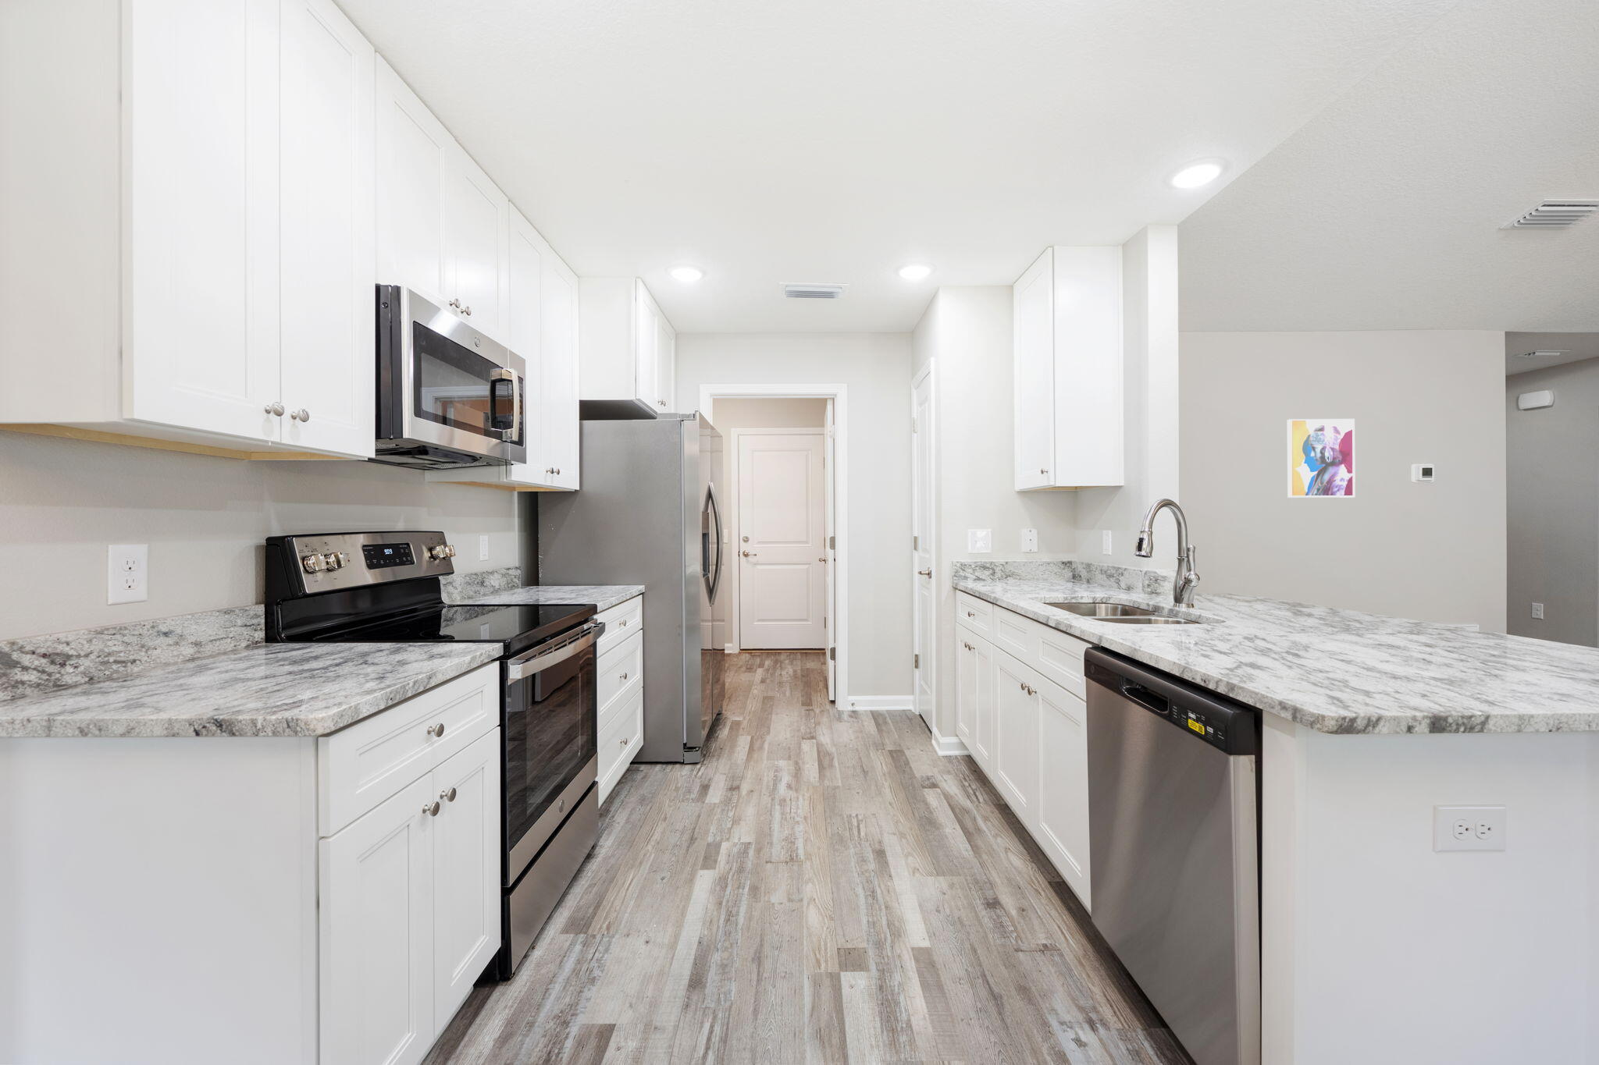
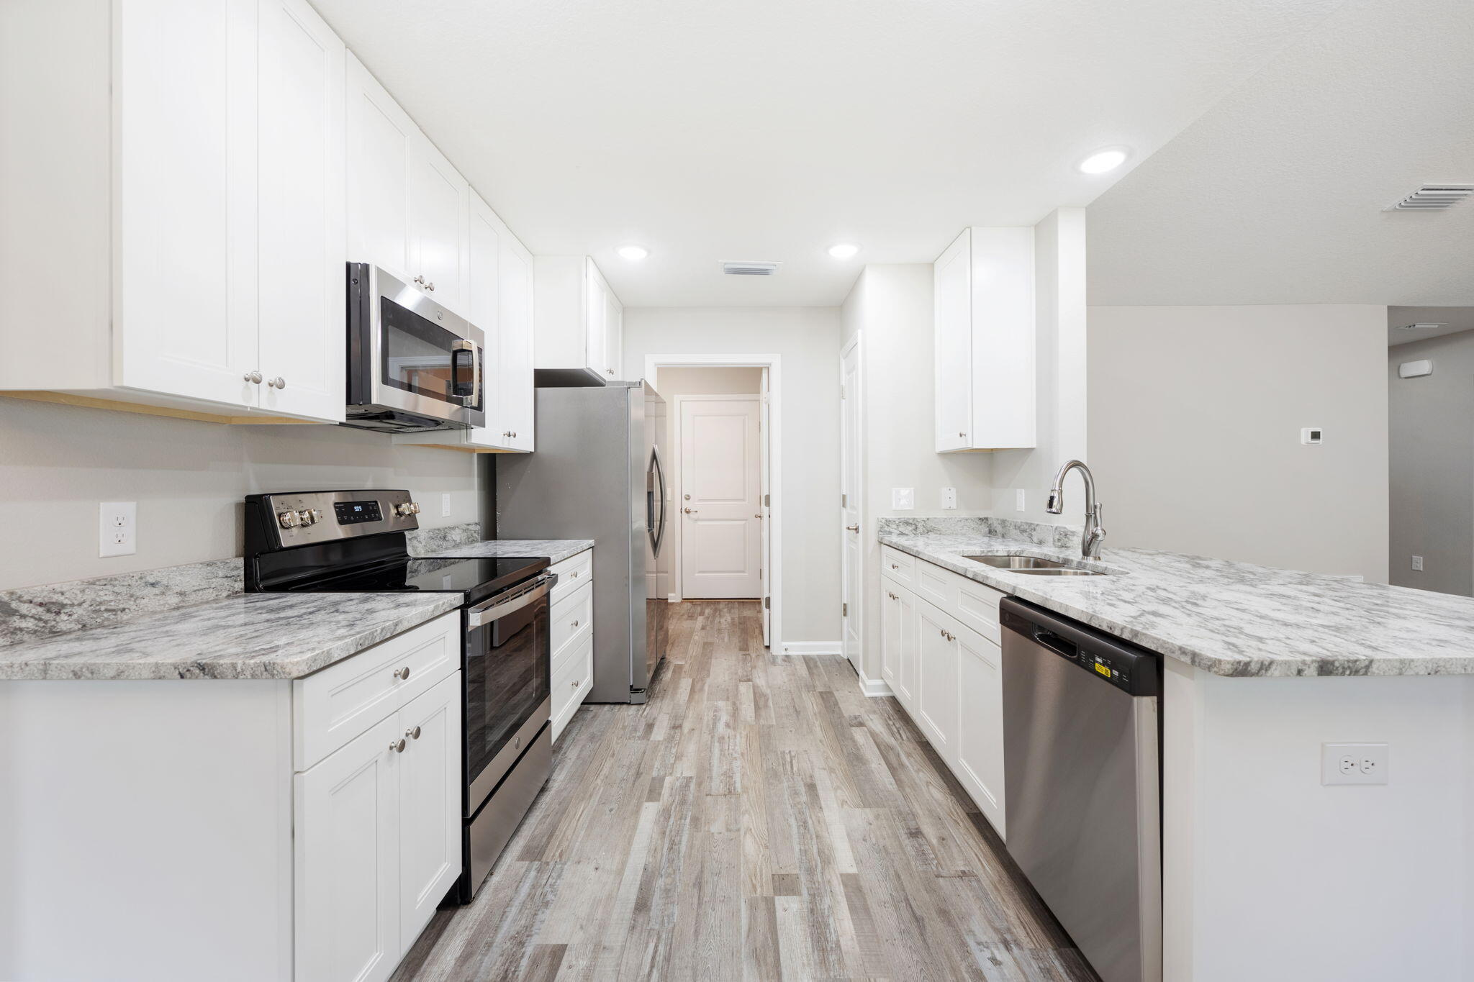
- wall art (1321, 458)
